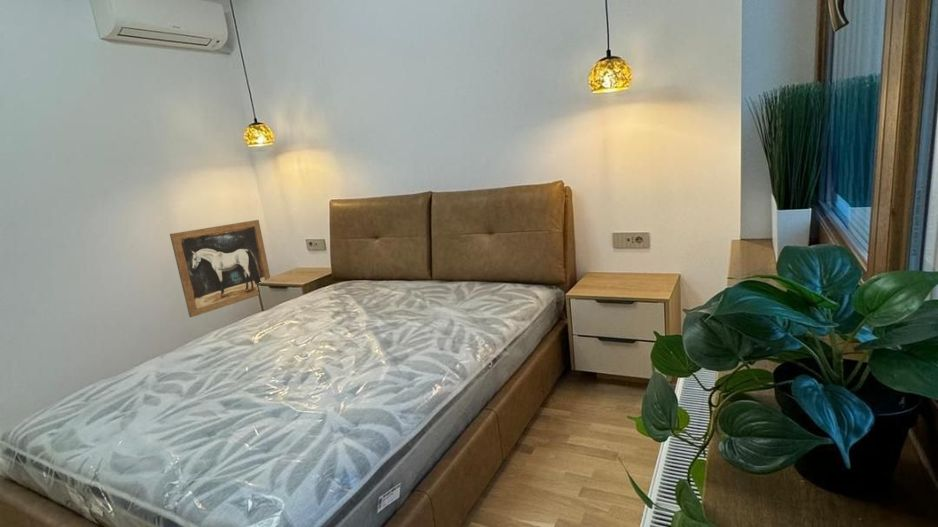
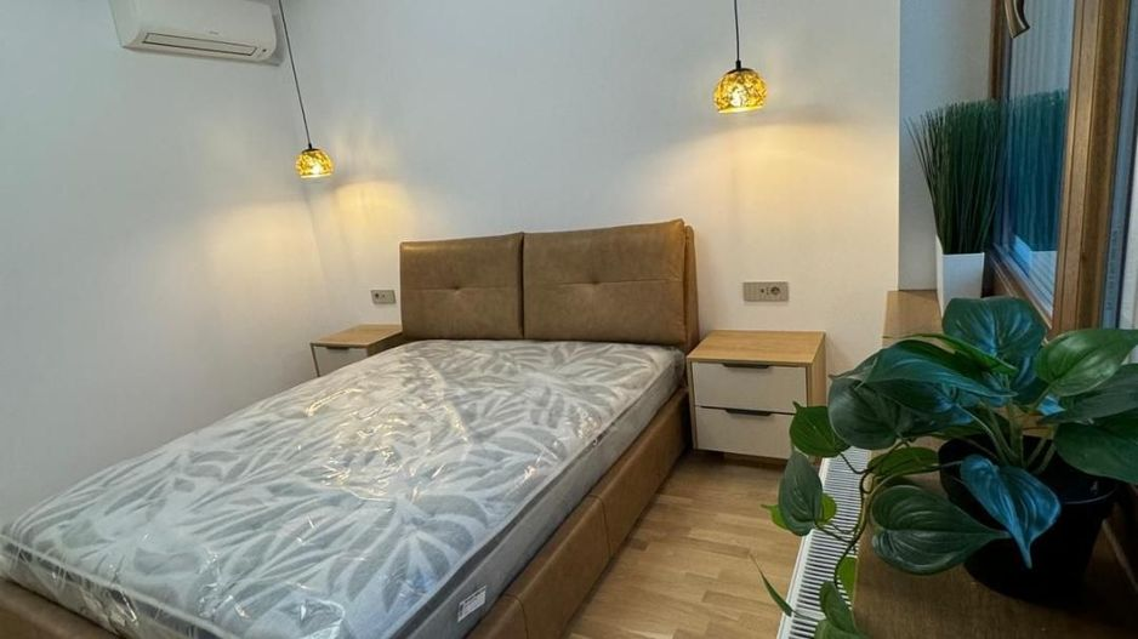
- wall art (226, 265)
